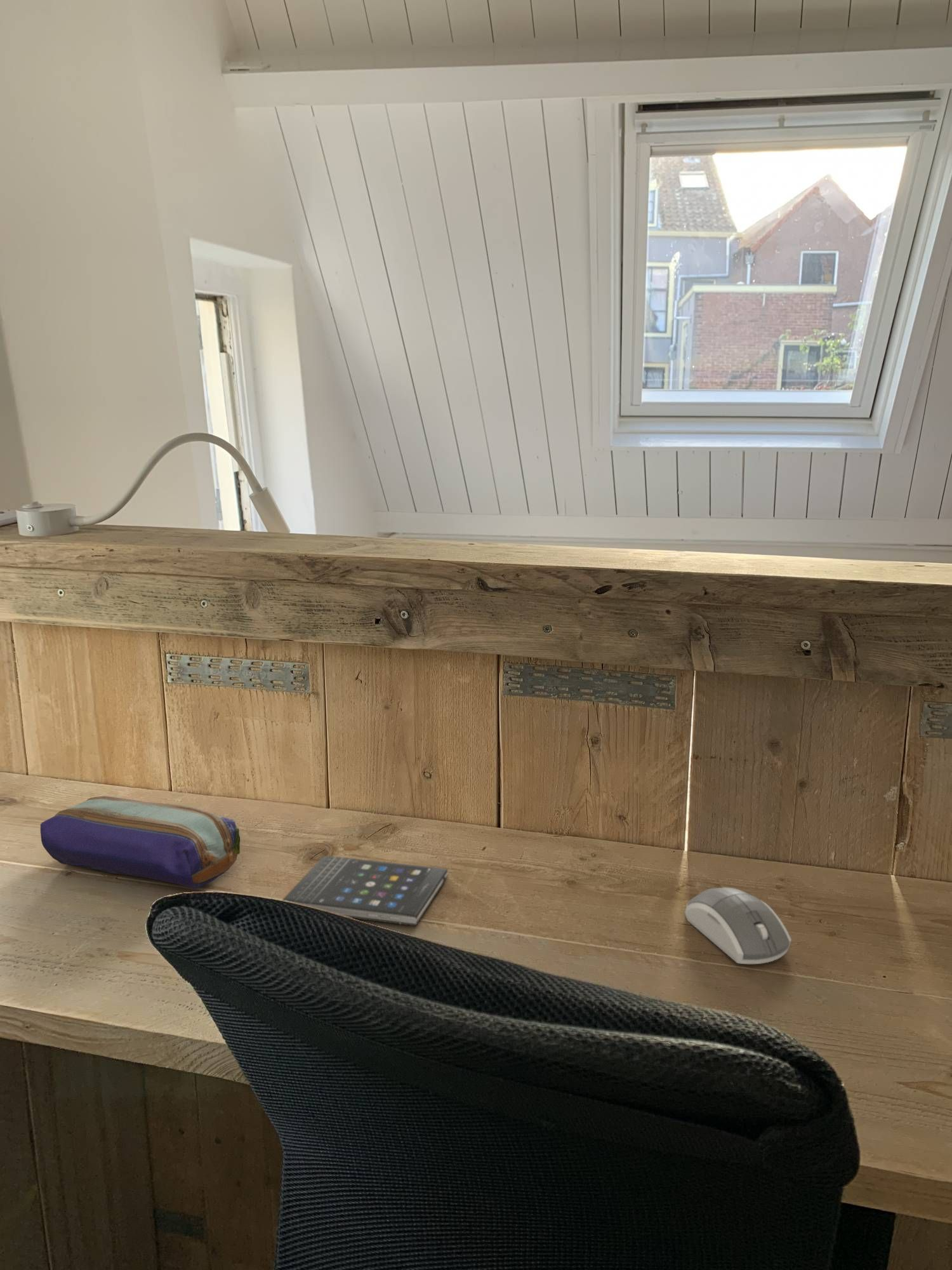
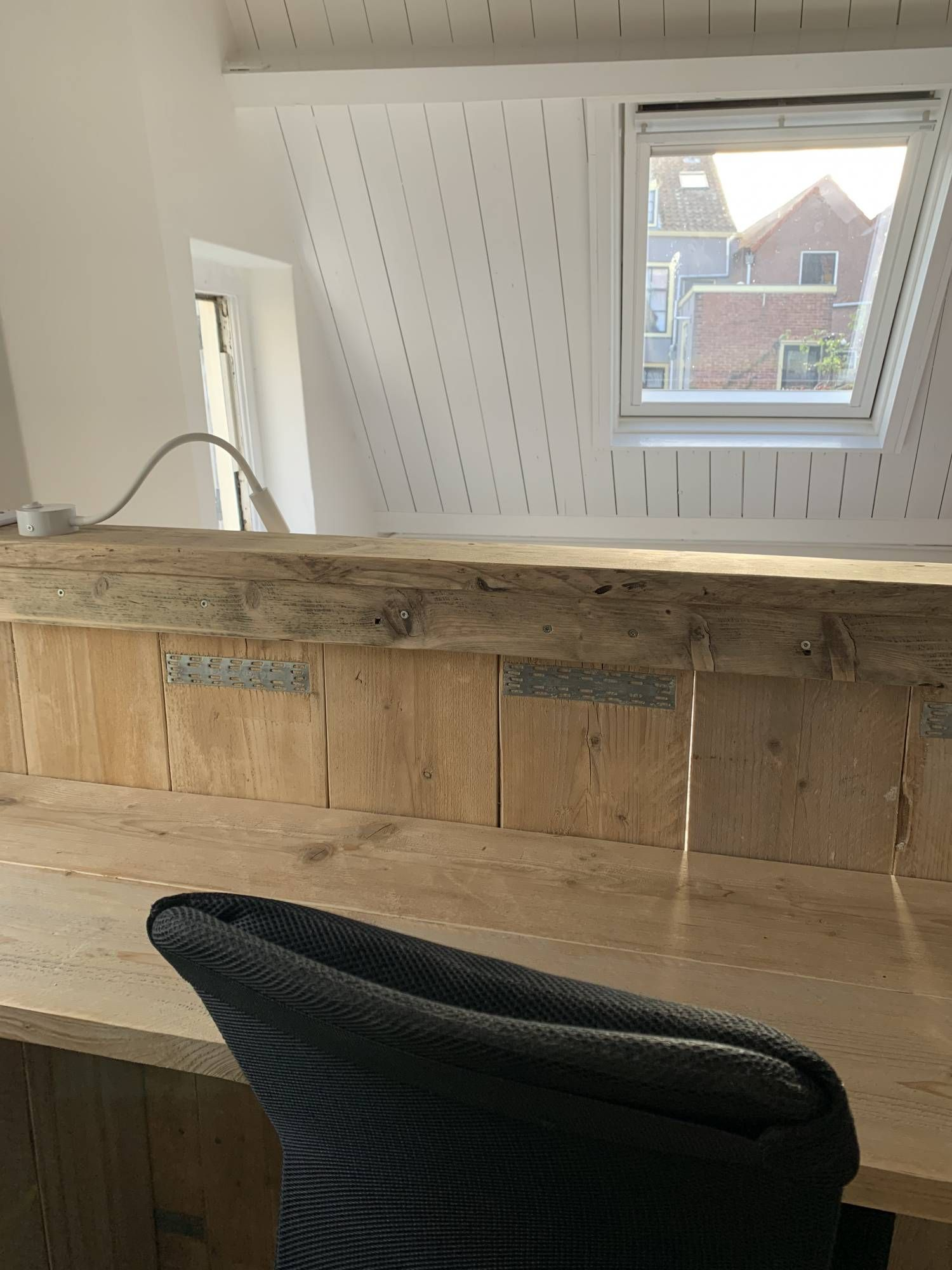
- pencil case (140, 840)
- computer mouse (734, 914)
- smartphone (367, 888)
